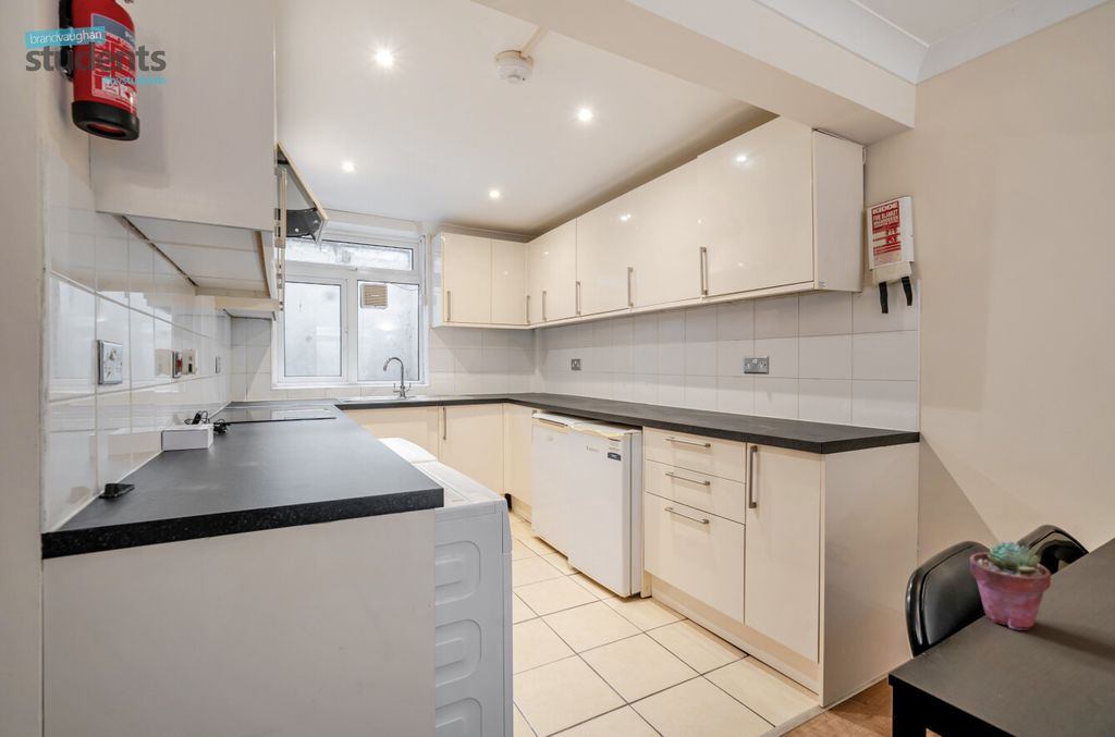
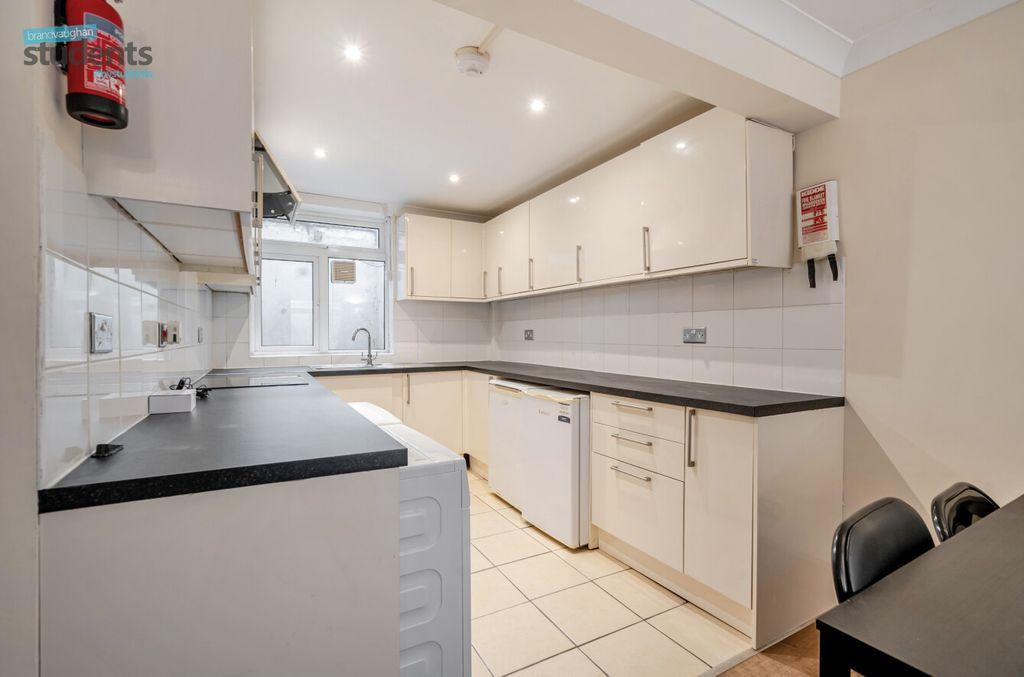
- potted succulent (1008, 580)
